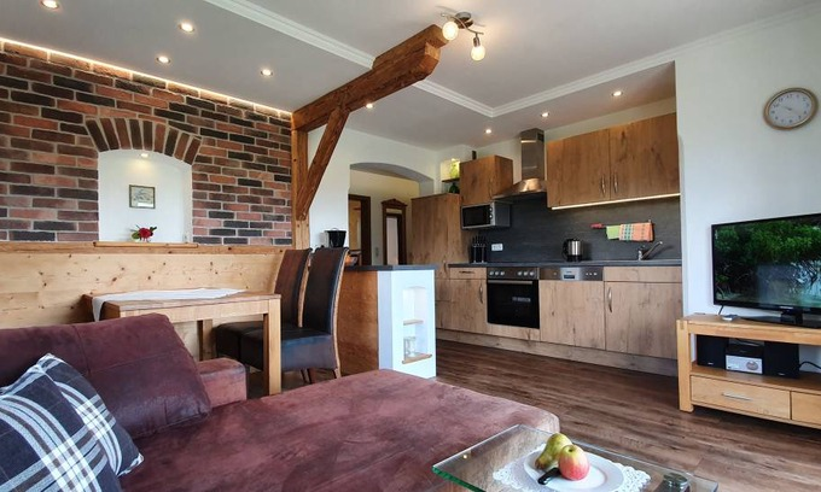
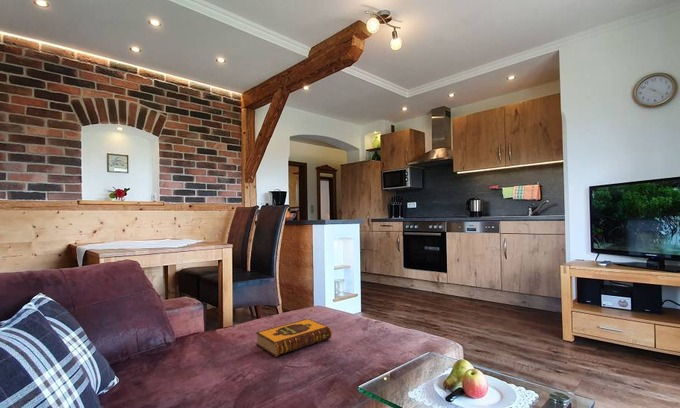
+ hardback book (294, 336)
